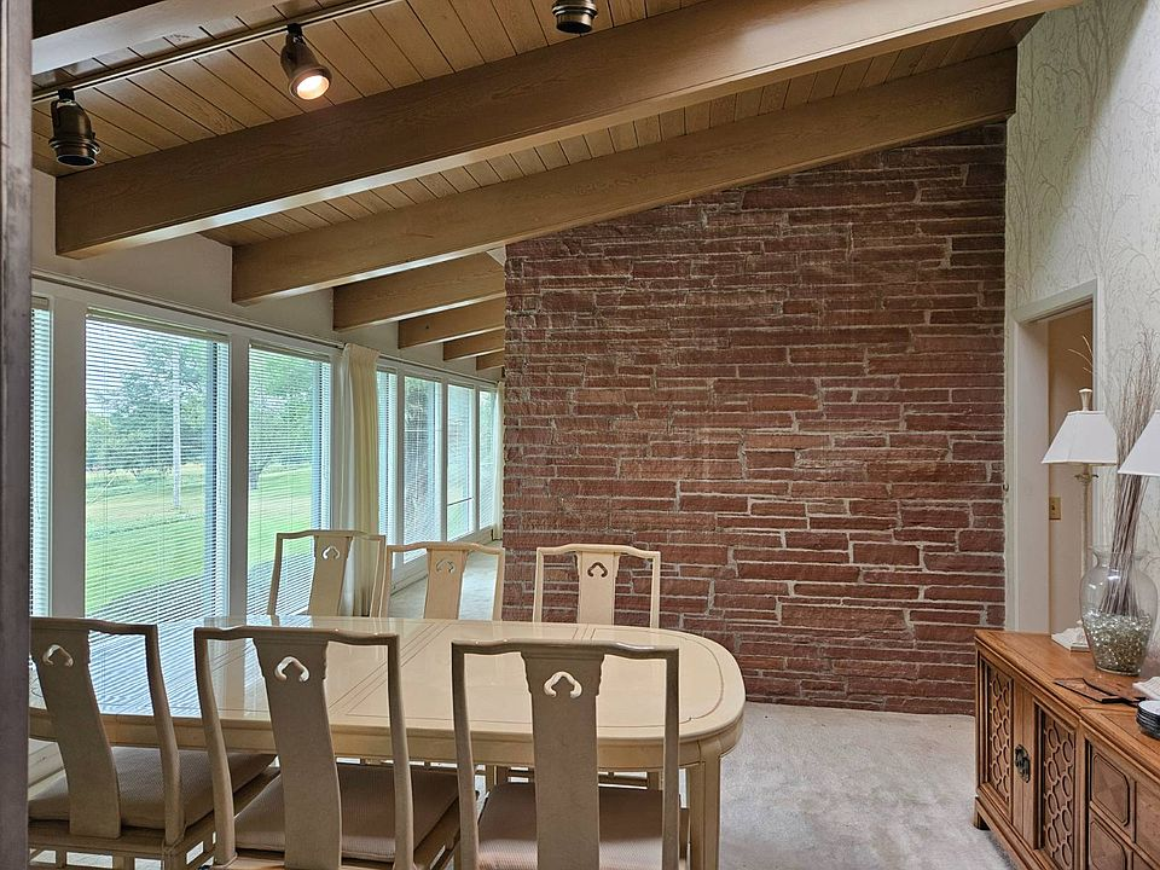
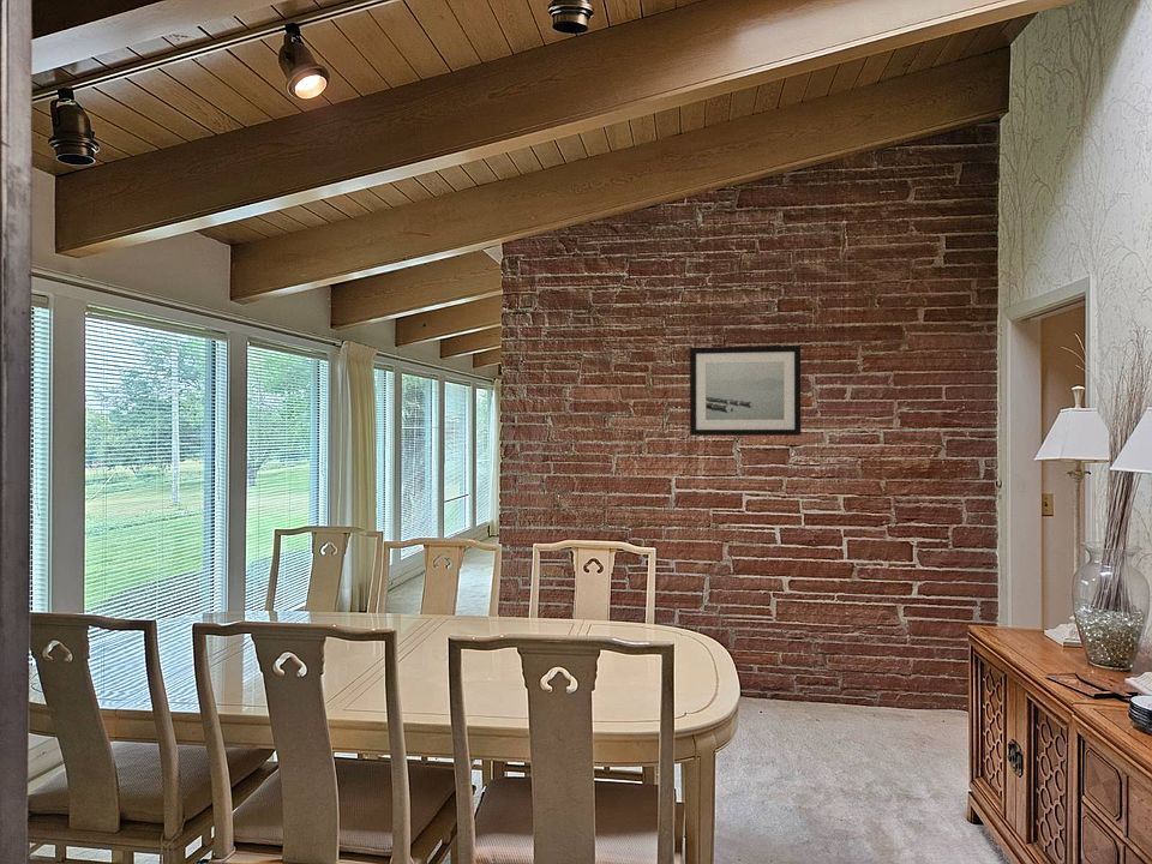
+ wall art (744, 390)
